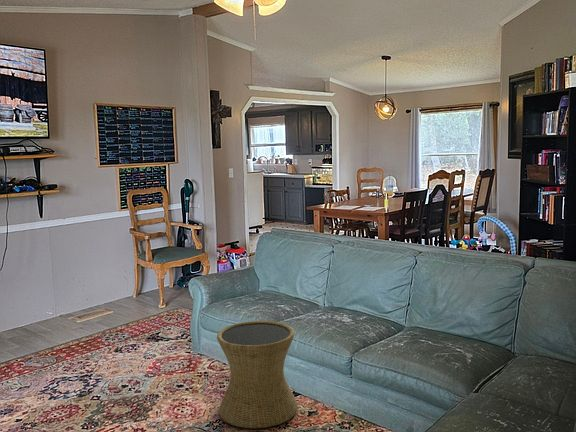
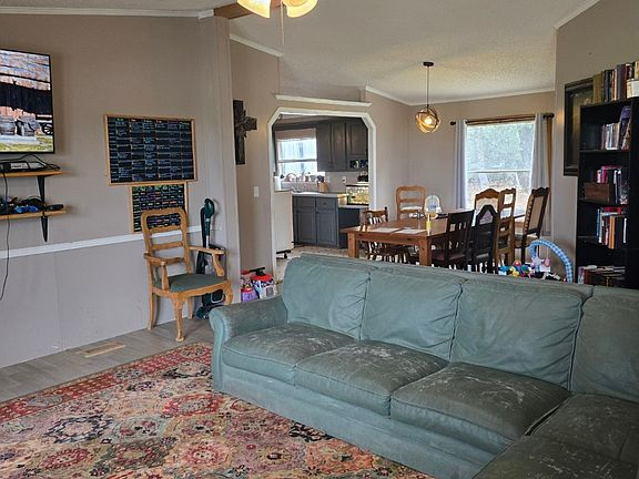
- side table (257, 371)
